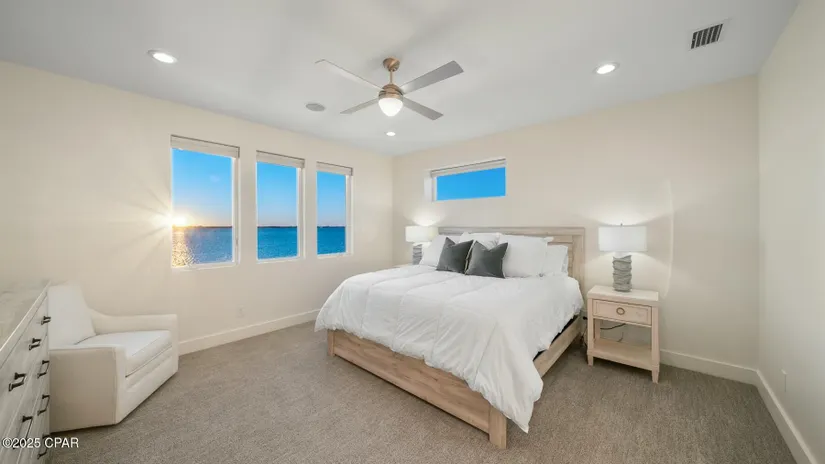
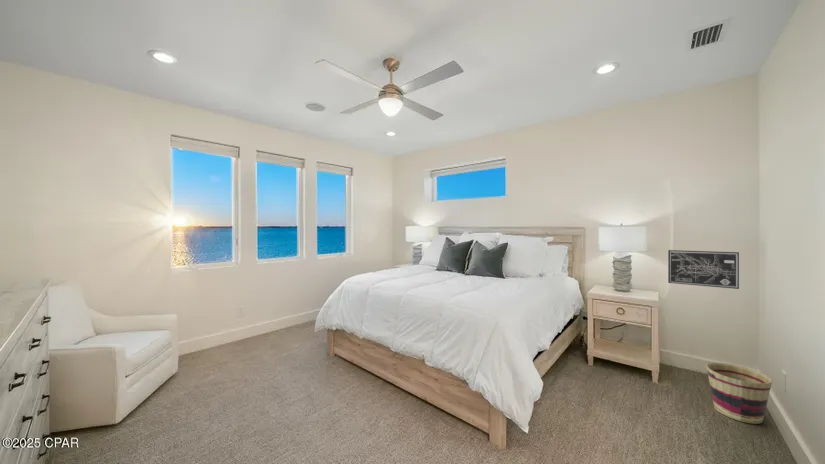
+ wall art (701, 268)
+ basket (737, 392)
